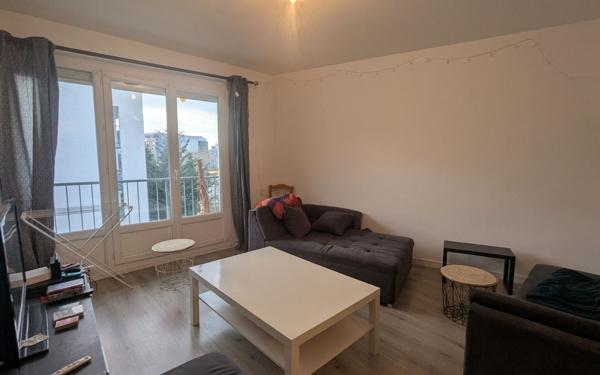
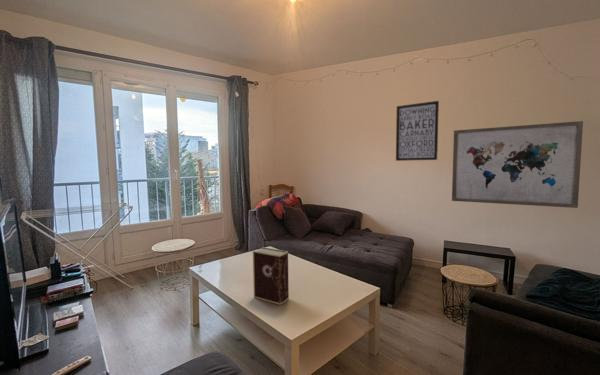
+ book (271, 274)
+ wall art (509, 165)
+ wall art (416, 132)
